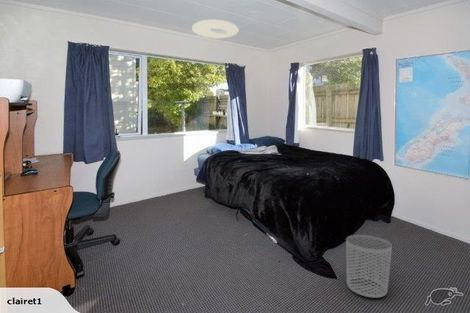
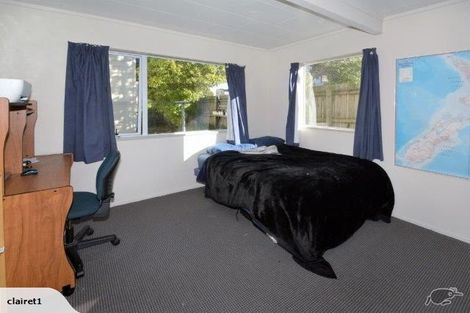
- ceiling light (215, 27)
- waste bin (367, 264)
